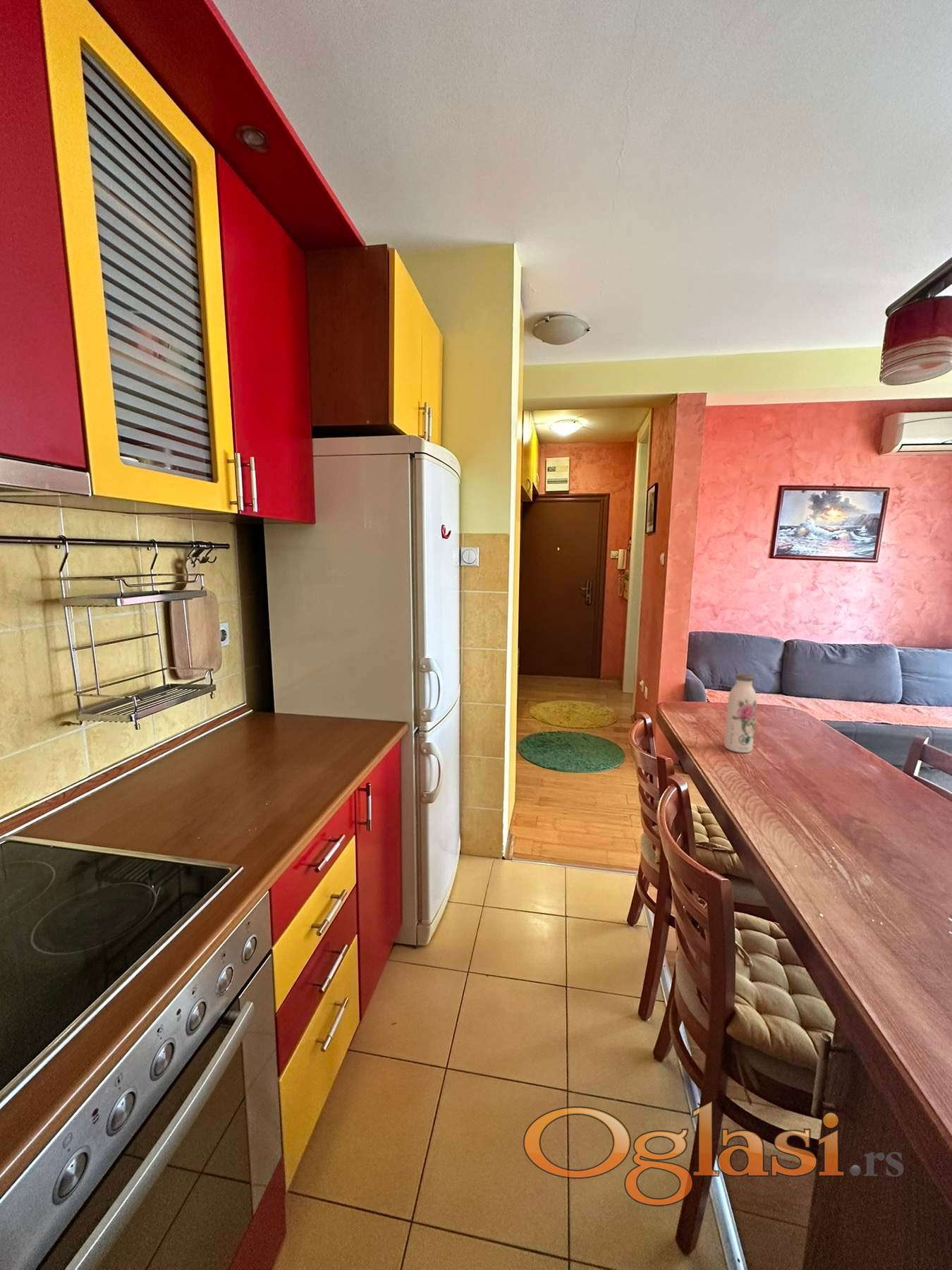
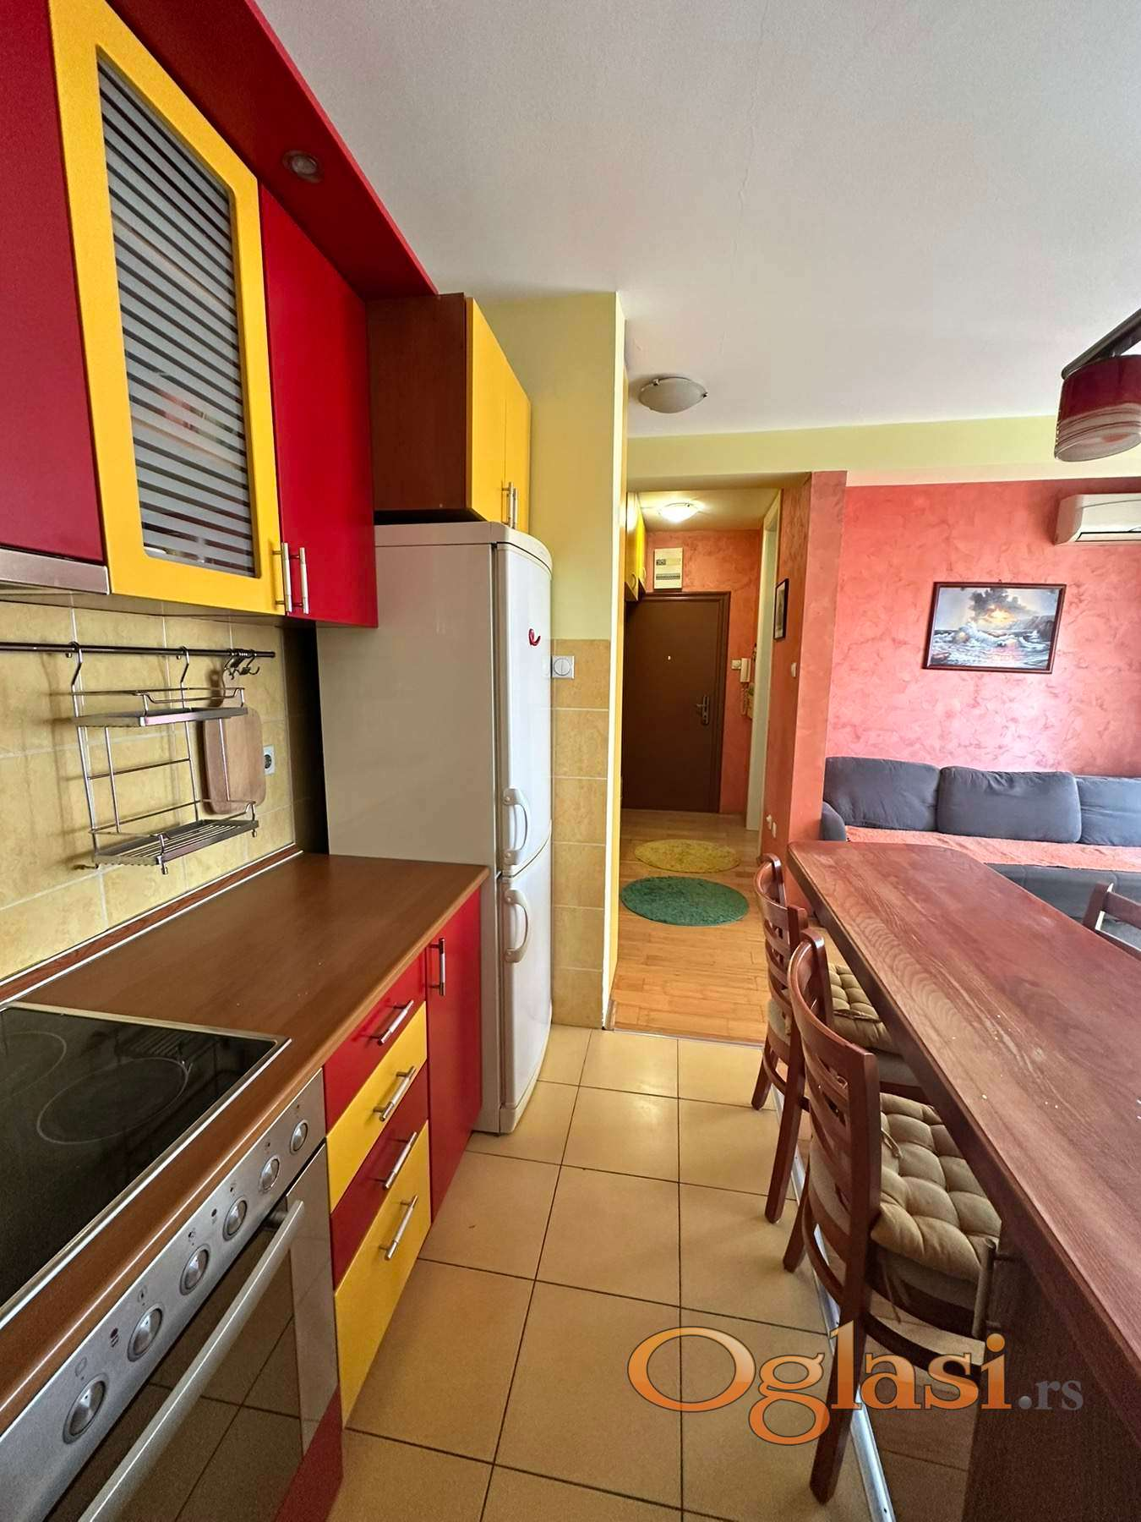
- water bottle (741, 711)
